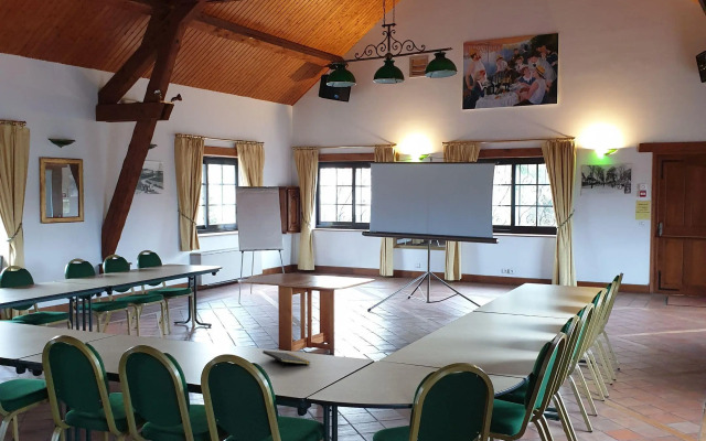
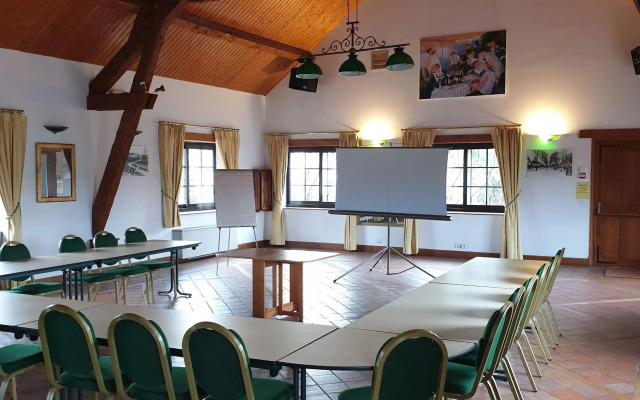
- notepad (286, 357)
